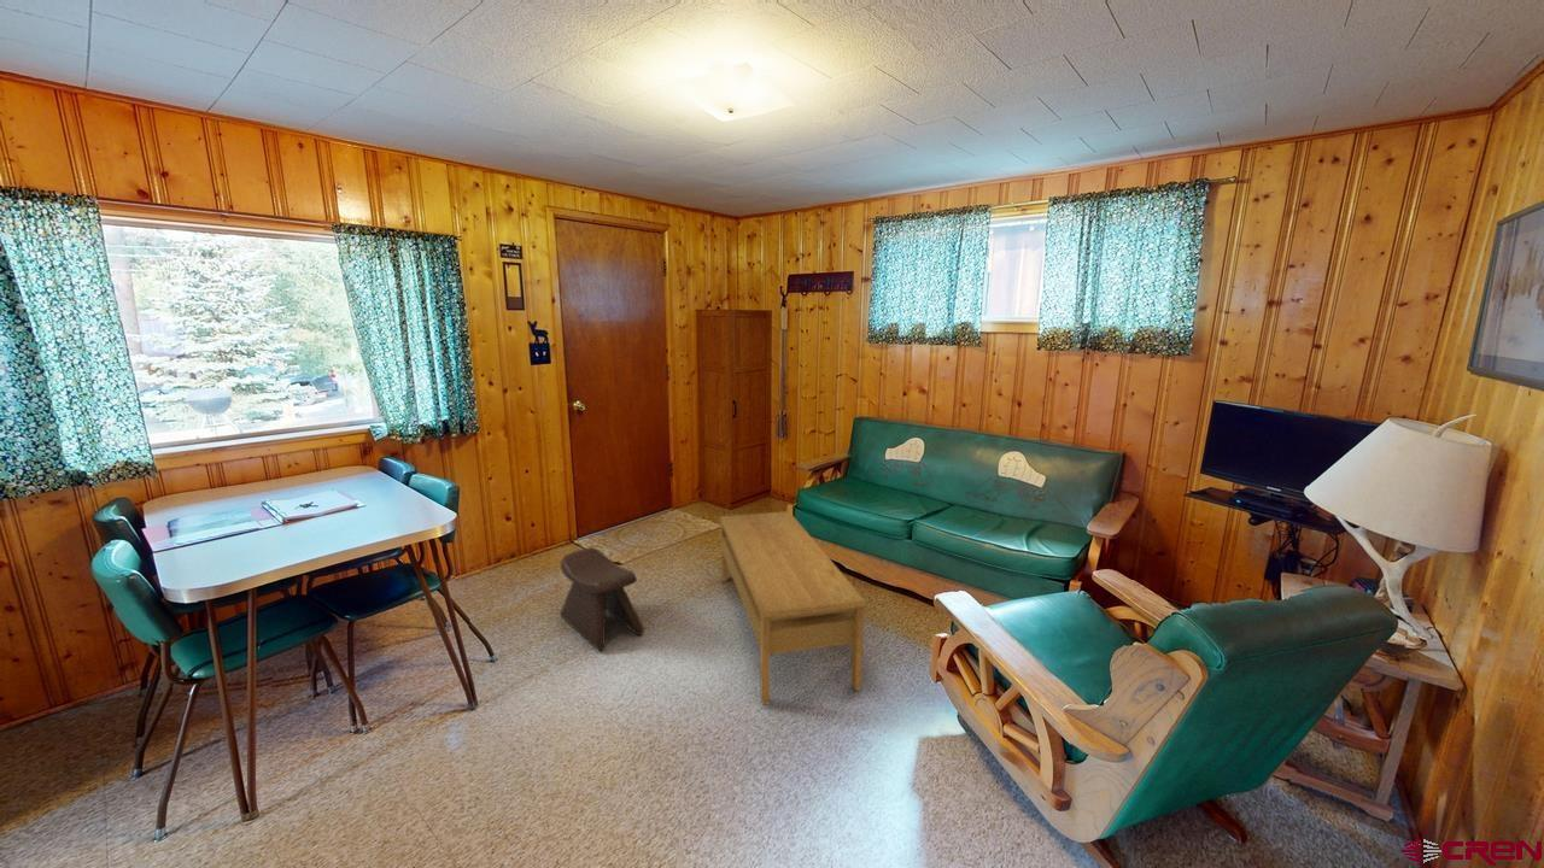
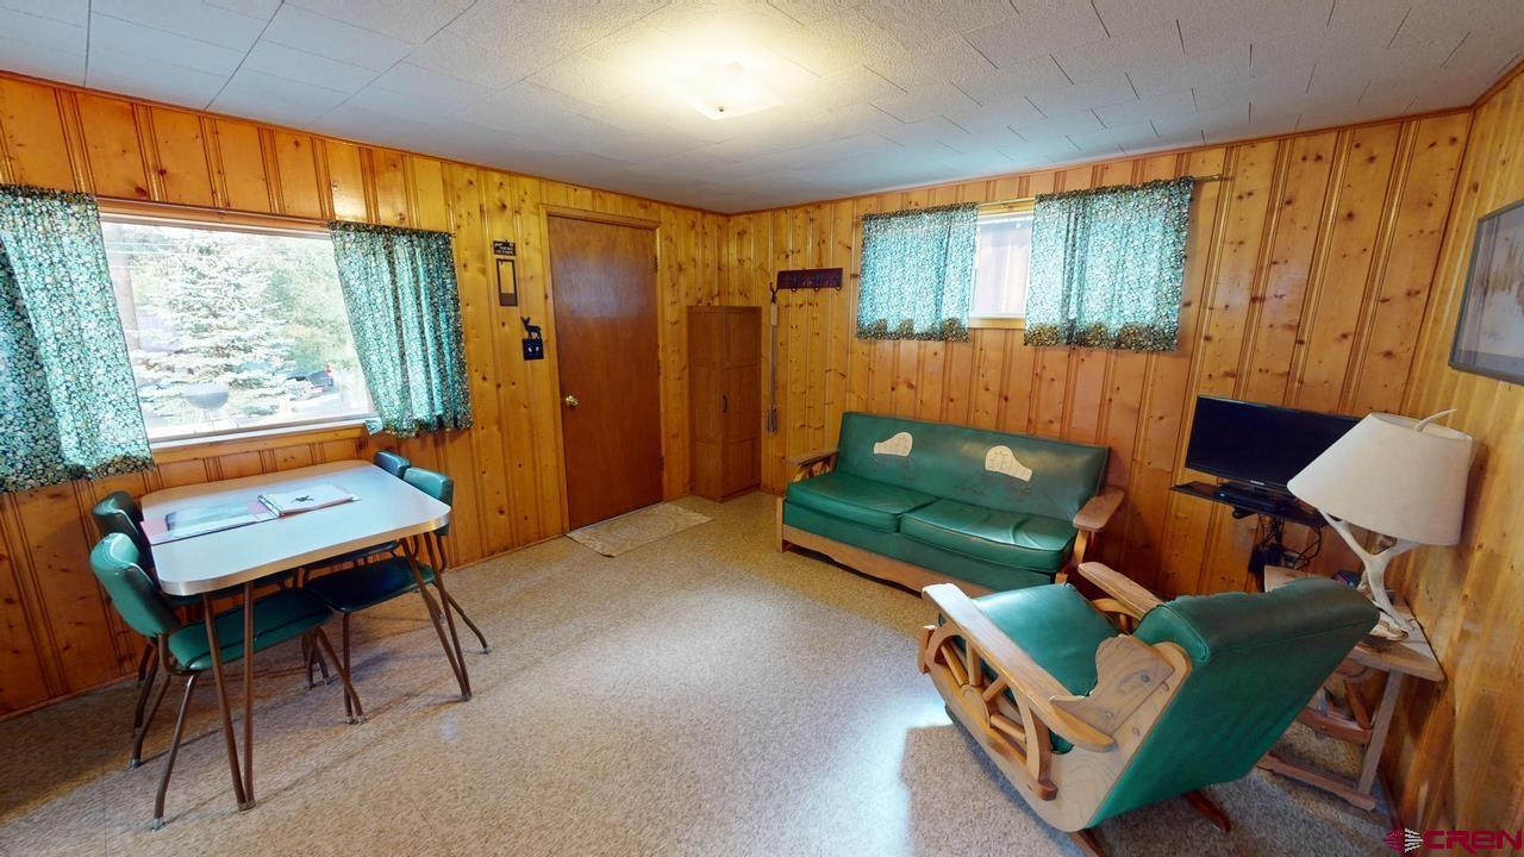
- coffee table (778, 588)
- stool (598, 594)
